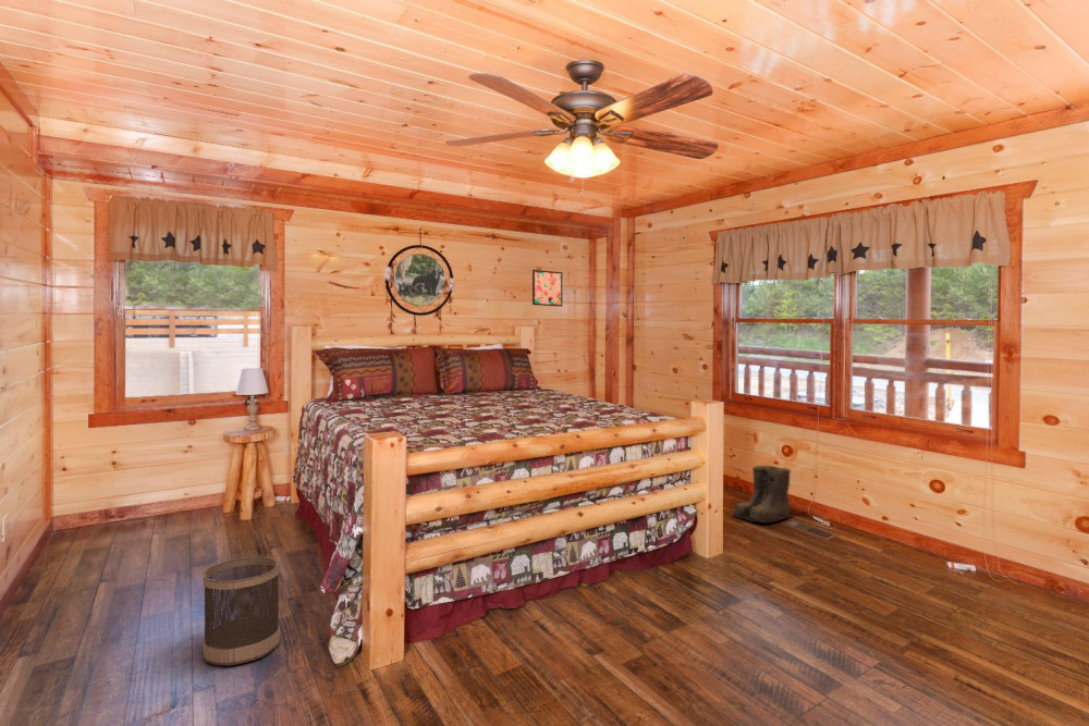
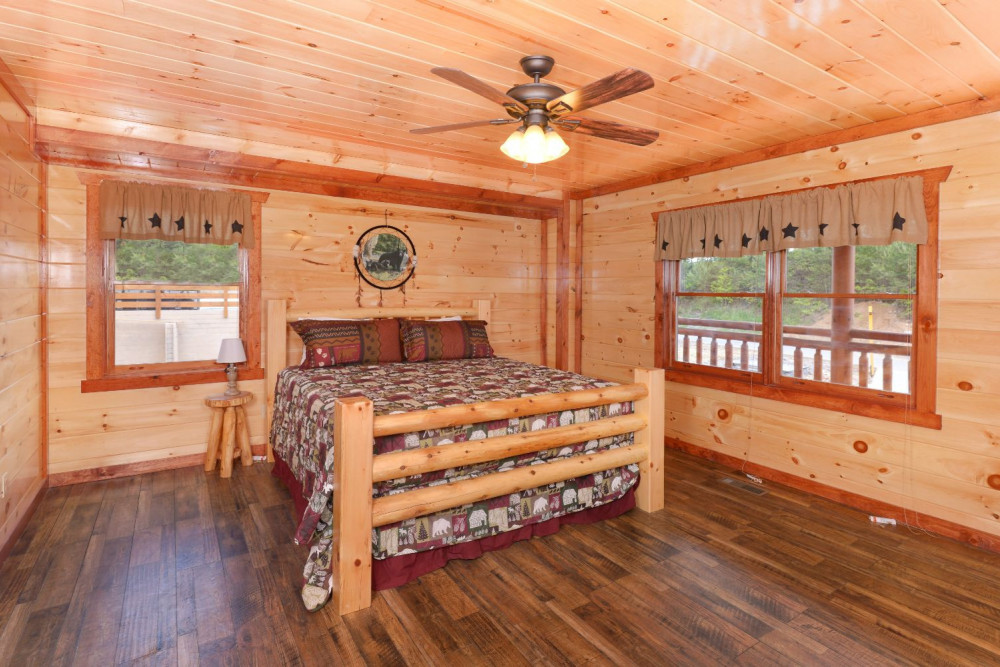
- wastebasket (242, 607)
- wall art (547, 287)
- boots (762, 492)
